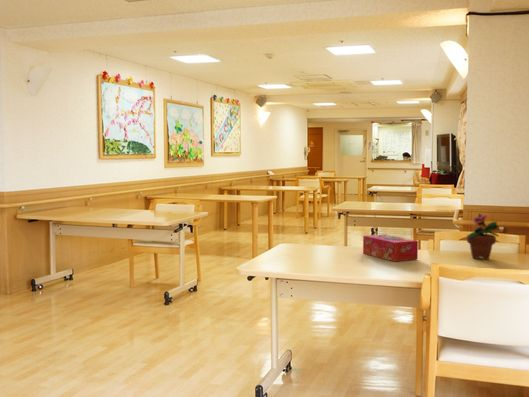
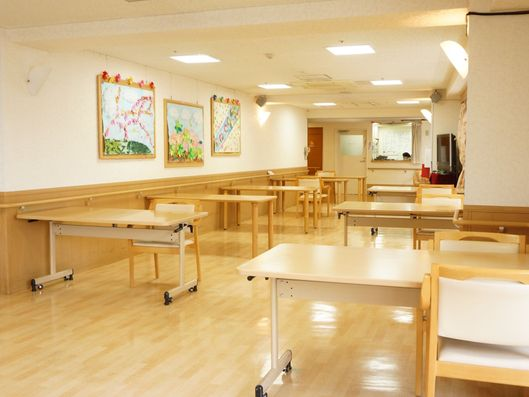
- potted flower (483, 235)
- tissue box (389, 247)
